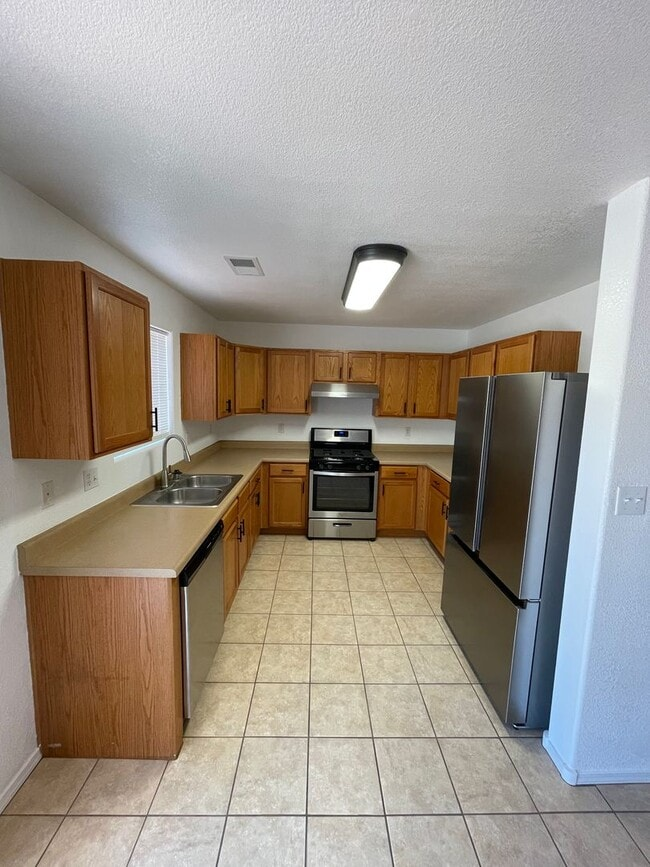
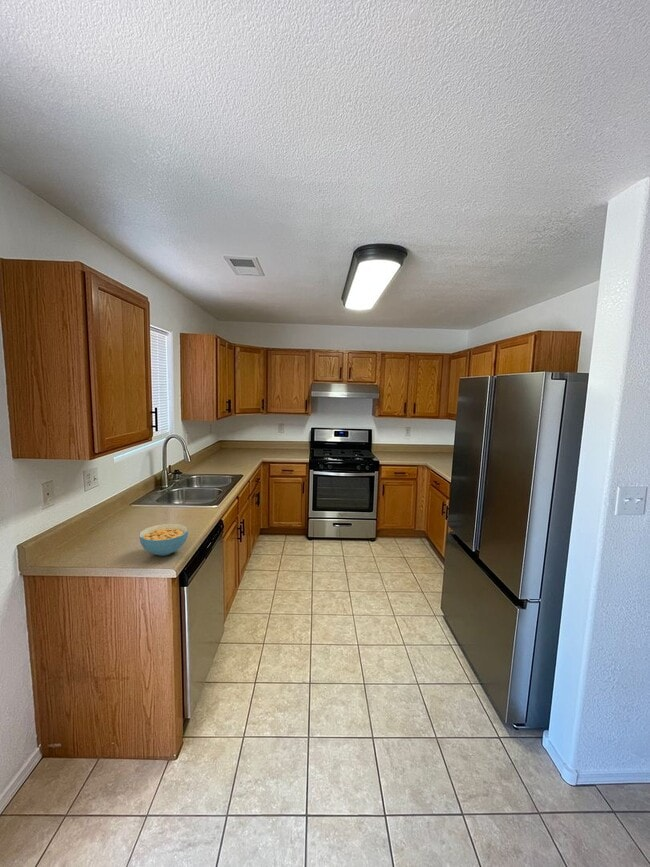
+ cereal bowl (164, 542)
